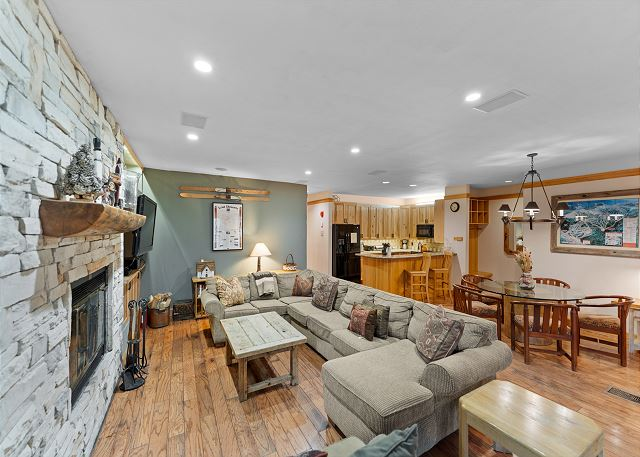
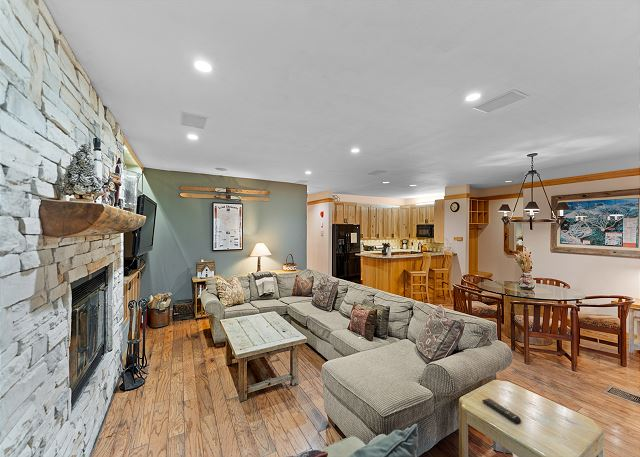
+ remote control (500, 409)
